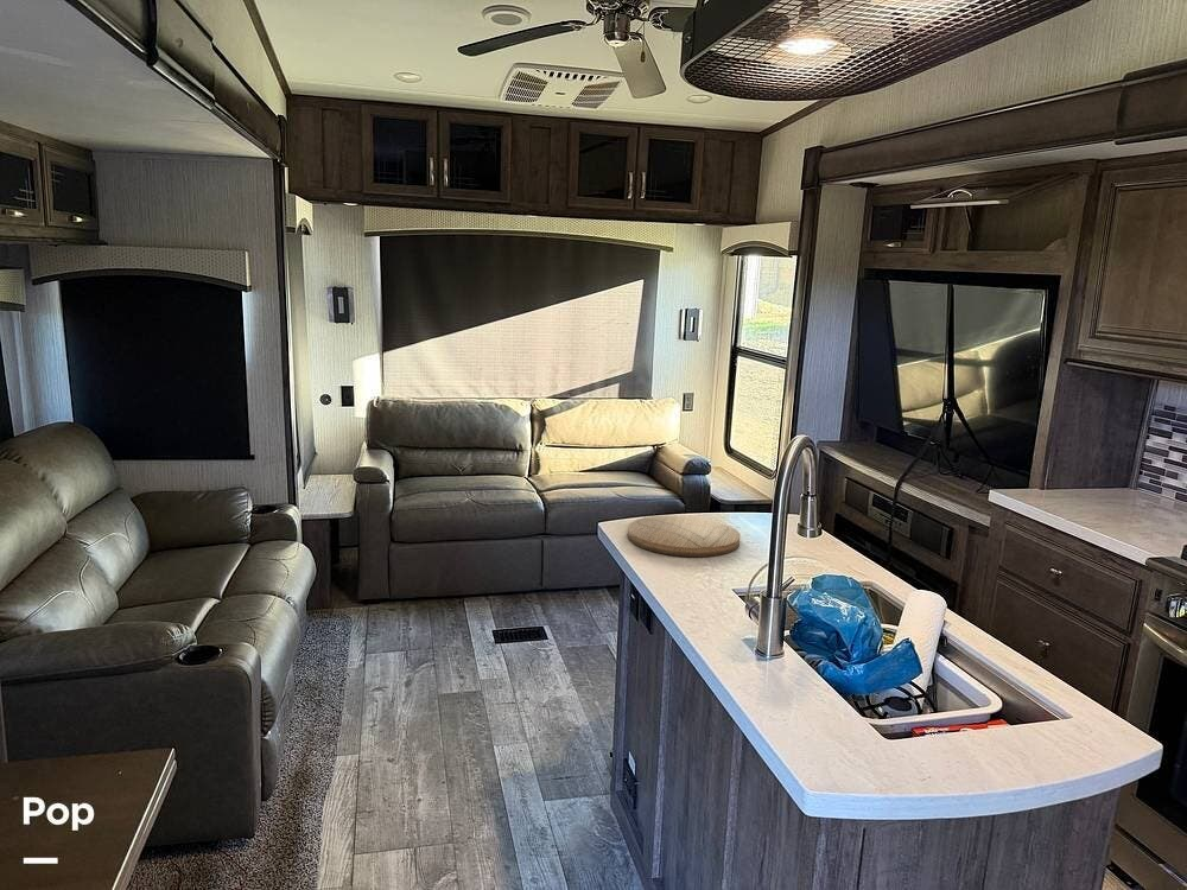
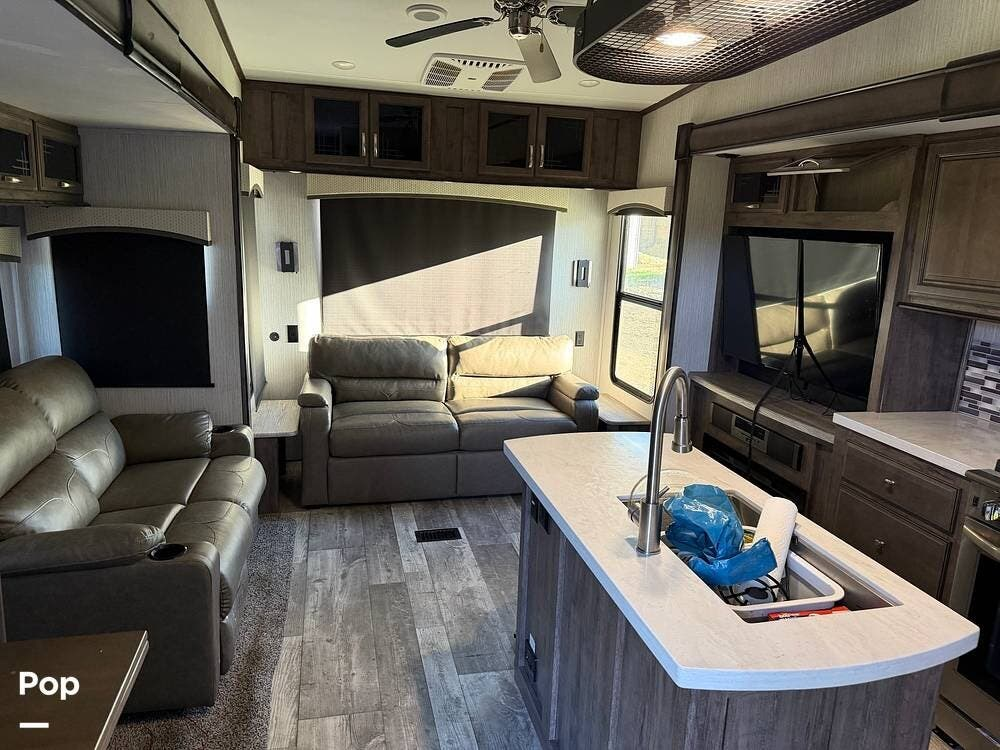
- cutting board (683, 534)
